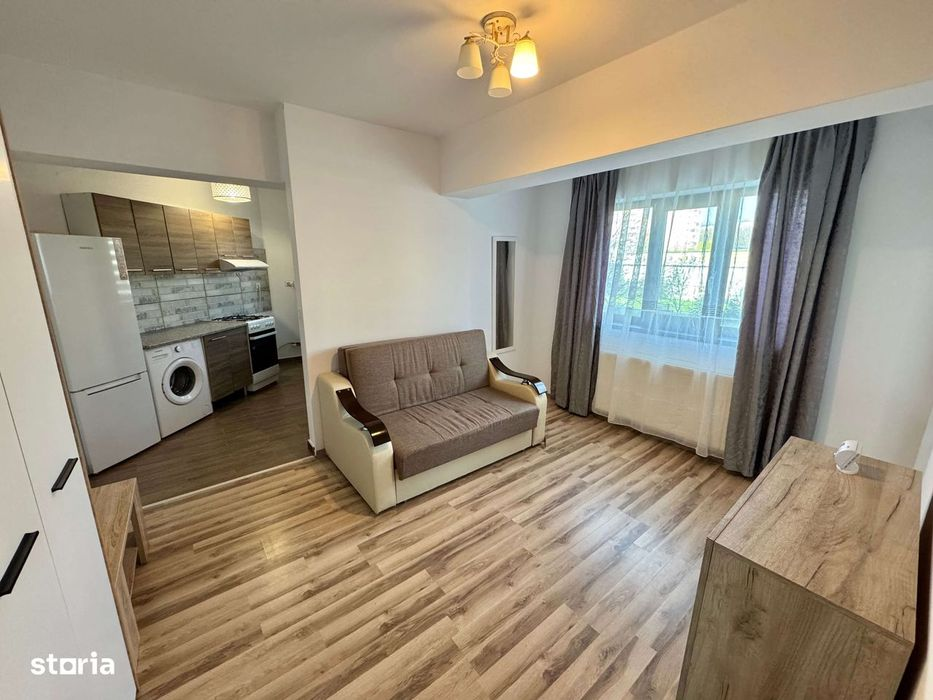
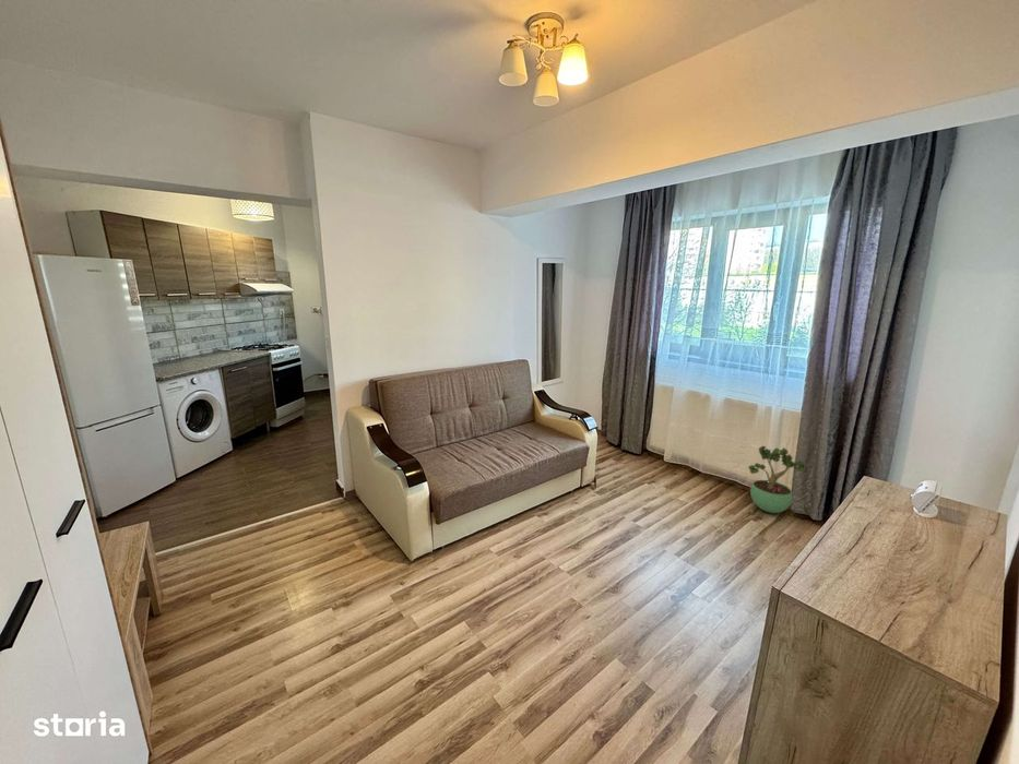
+ potted plant (774, 478)
